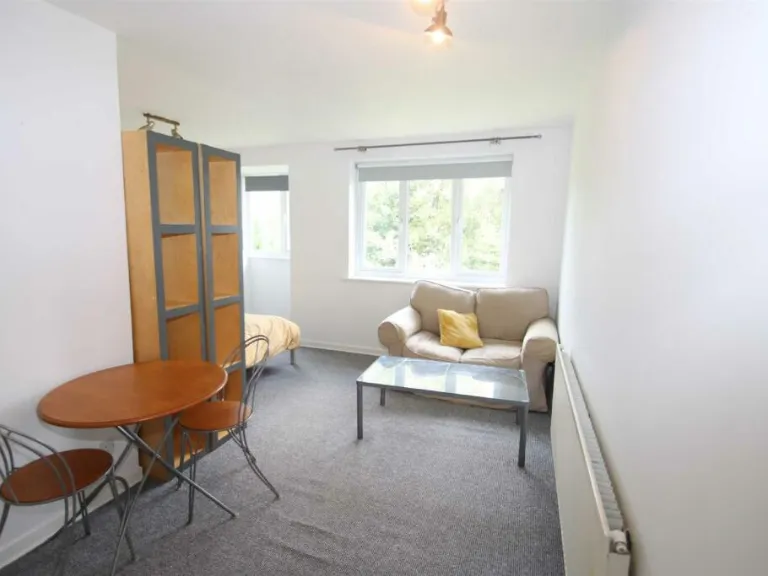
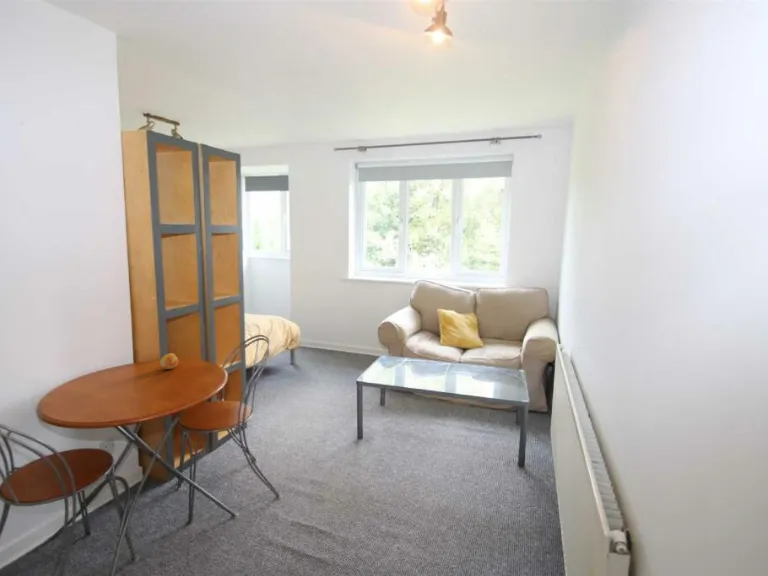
+ fruit (169, 361)
